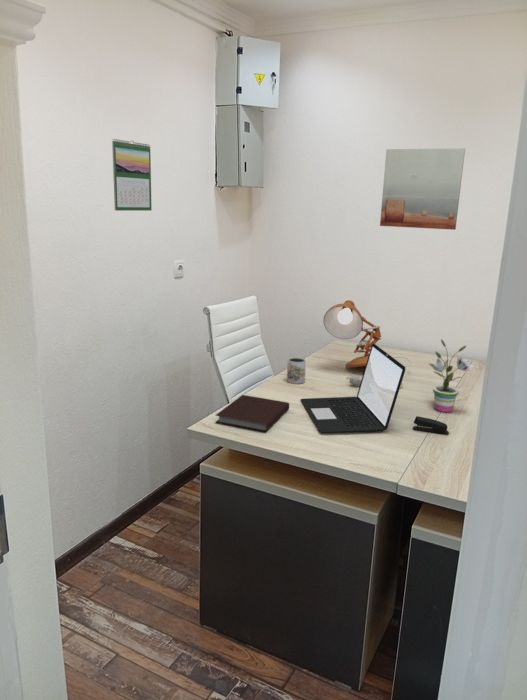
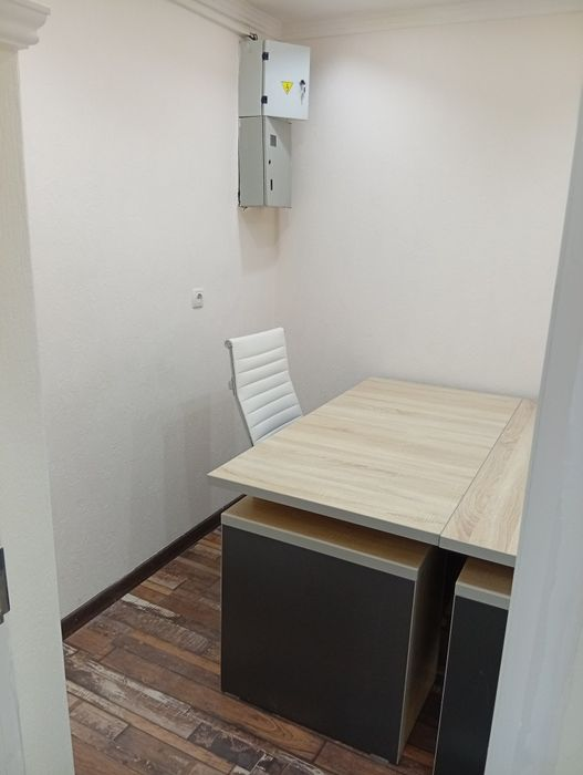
- notebook (253, 412)
- stapler (431, 424)
- calendar (132, 176)
- potted plant (450, 373)
- desk lamp (372, 341)
- wall art (420, 188)
- mug (298, 369)
- laptop (359, 387)
